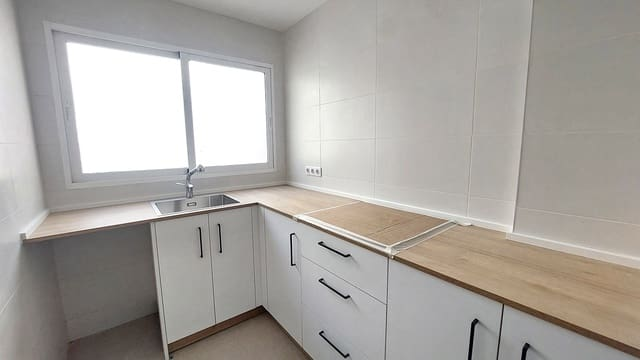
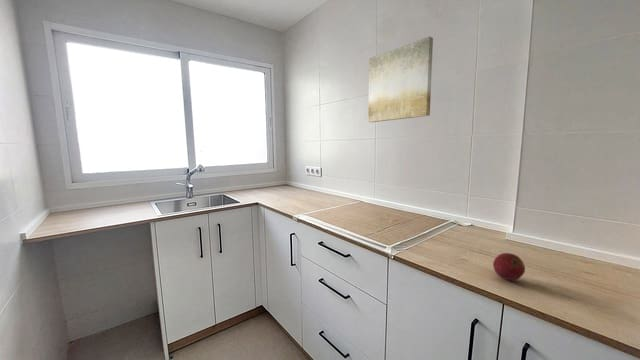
+ apple (508, 266)
+ wall art (397, 84)
